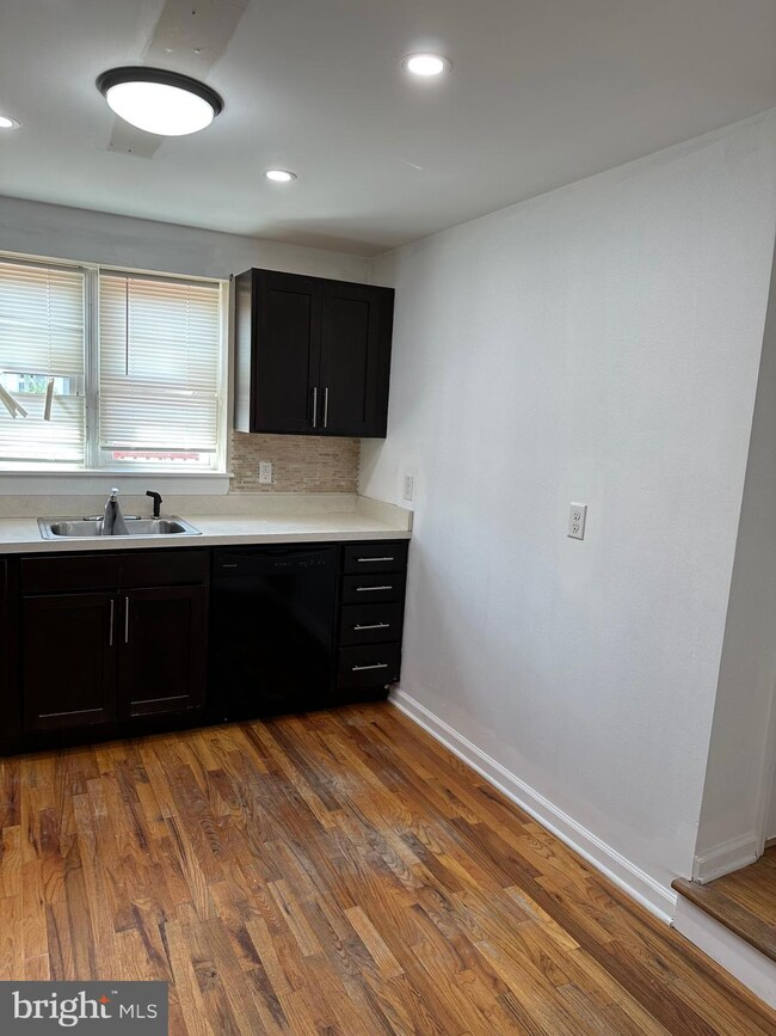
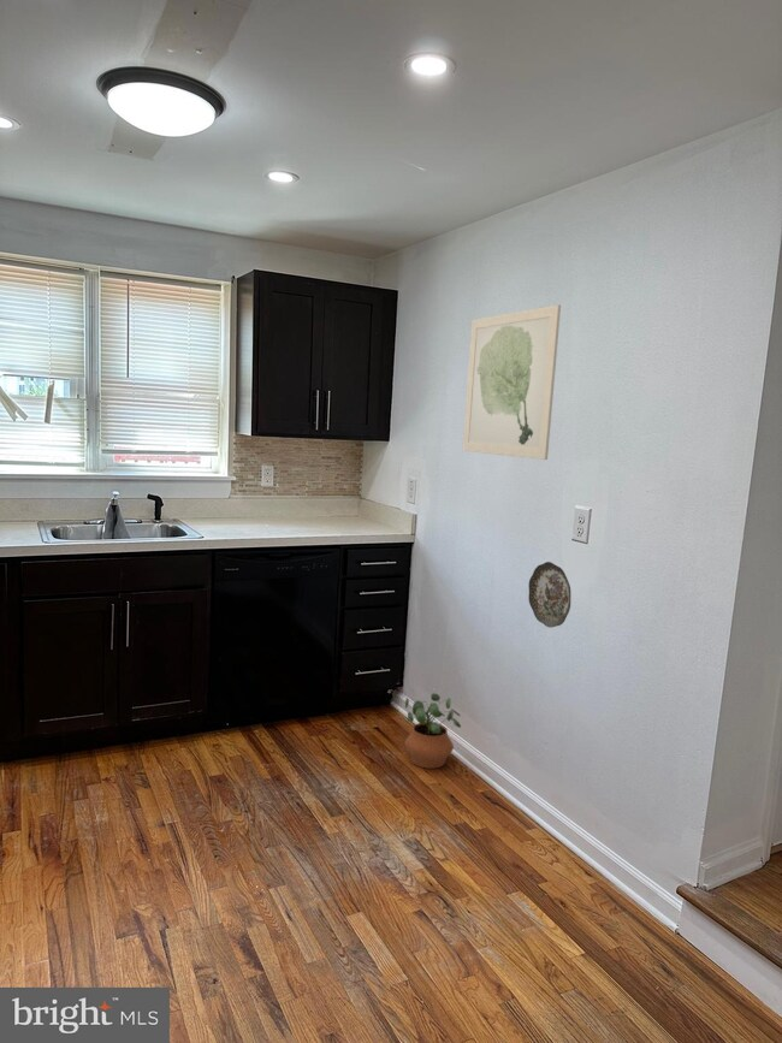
+ decorative plate (551, 594)
+ potted plant (434, 728)
+ wall art (506, 384)
